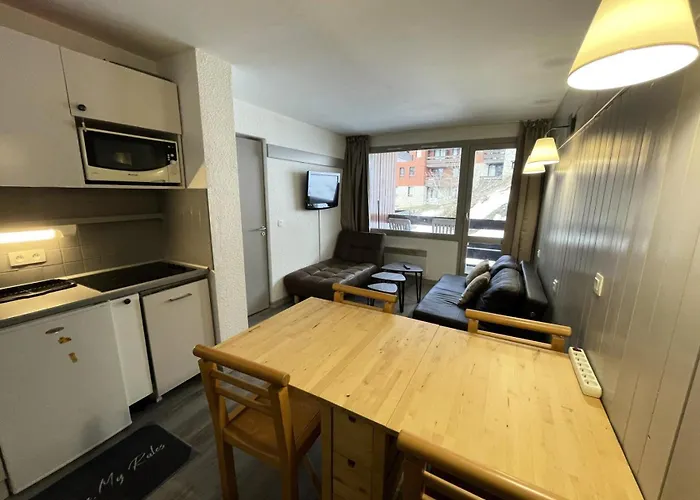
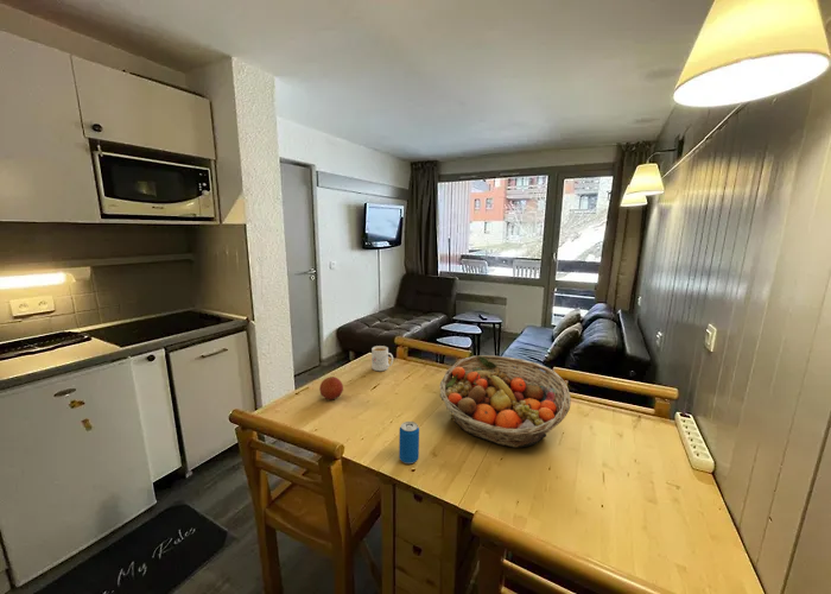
+ mug (382, 359)
+ beverage can (408, 442)
+ fruit (331, 387)
+ fruit basket (500, 397)
